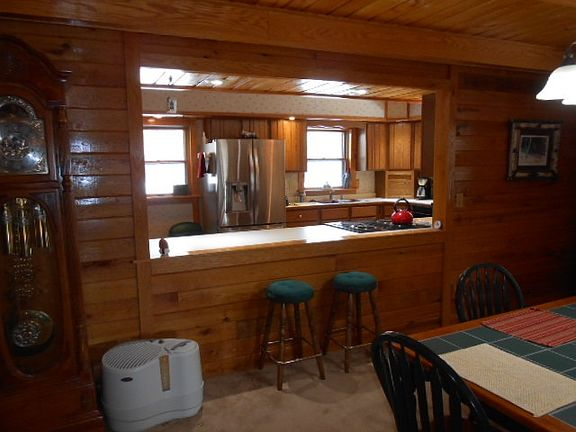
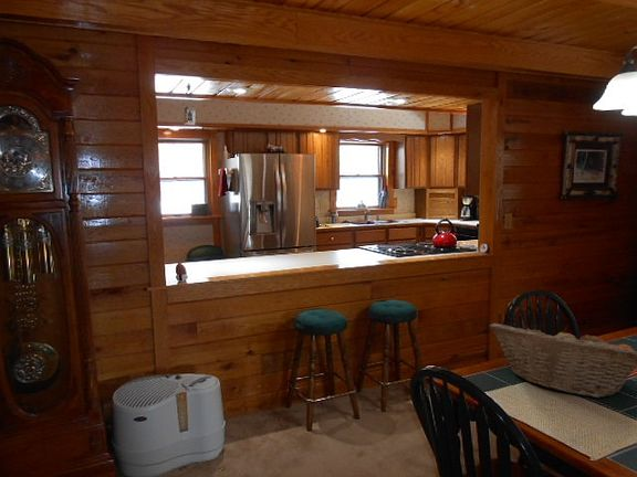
+ fruit basket (561, 351)
